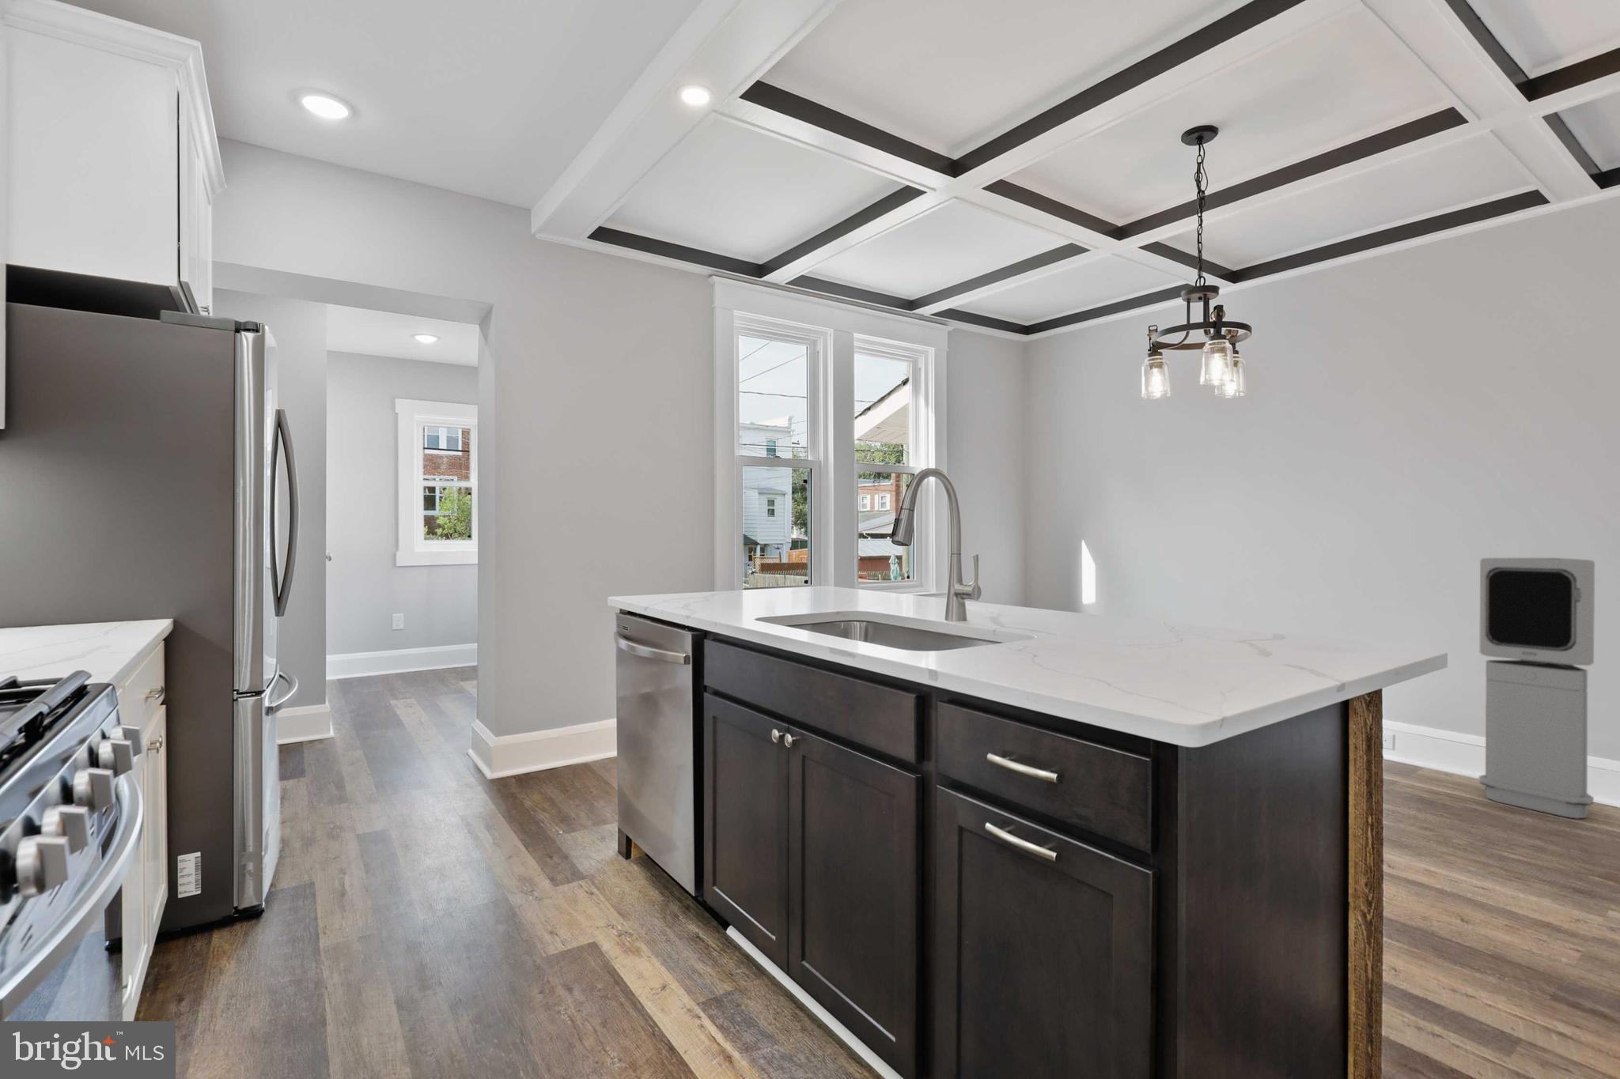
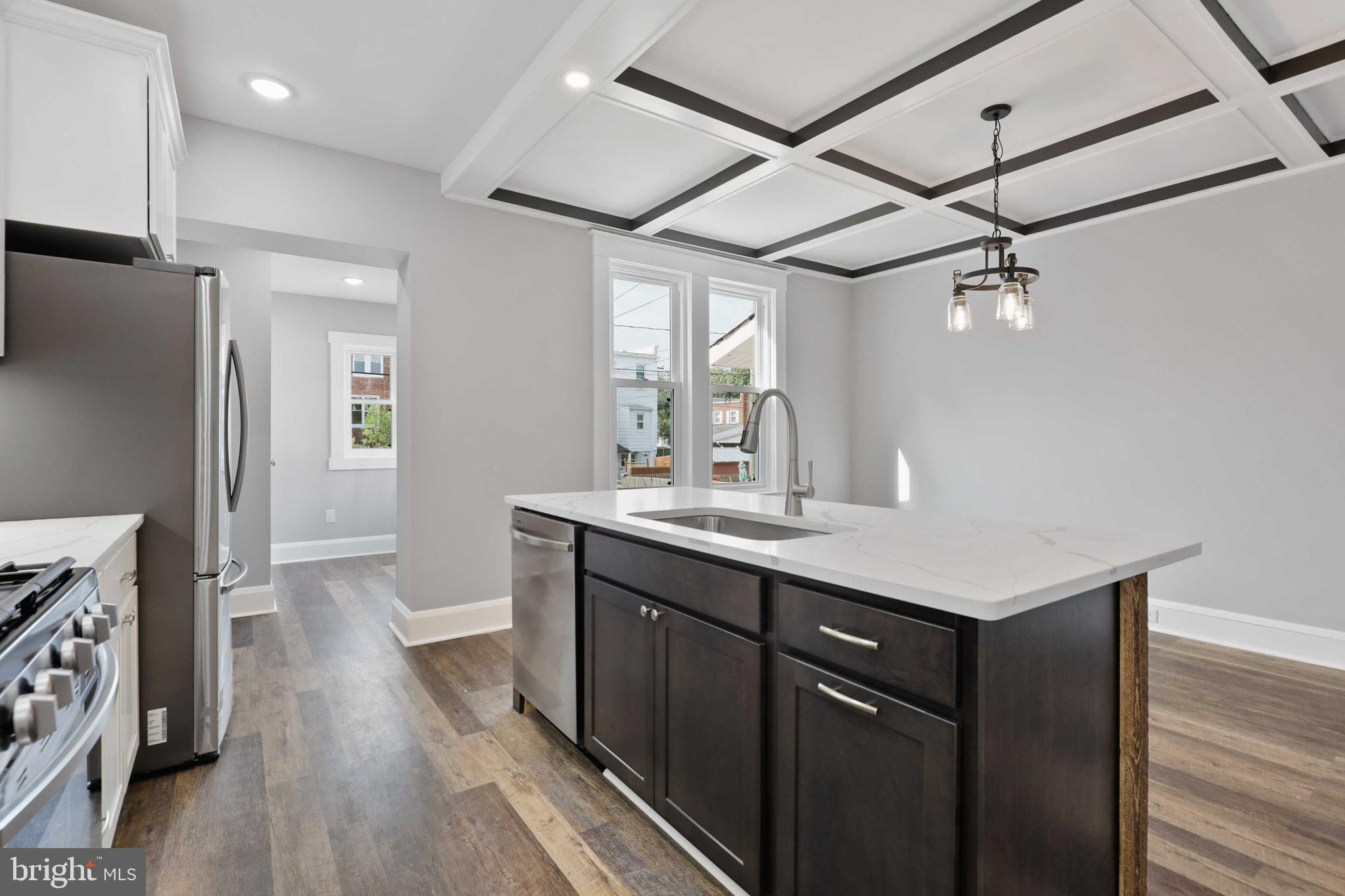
- air purifier (1543, 680)
